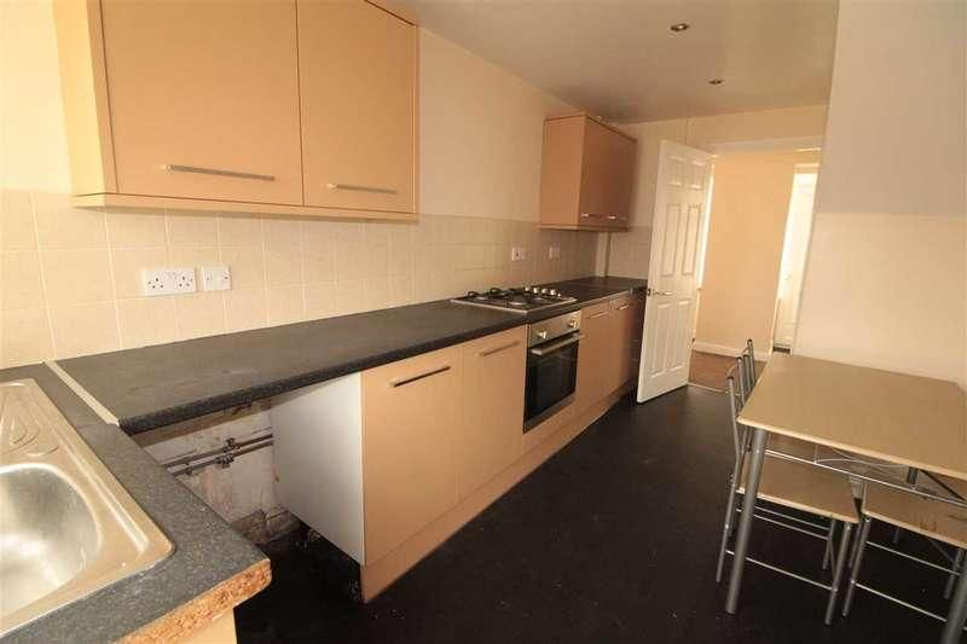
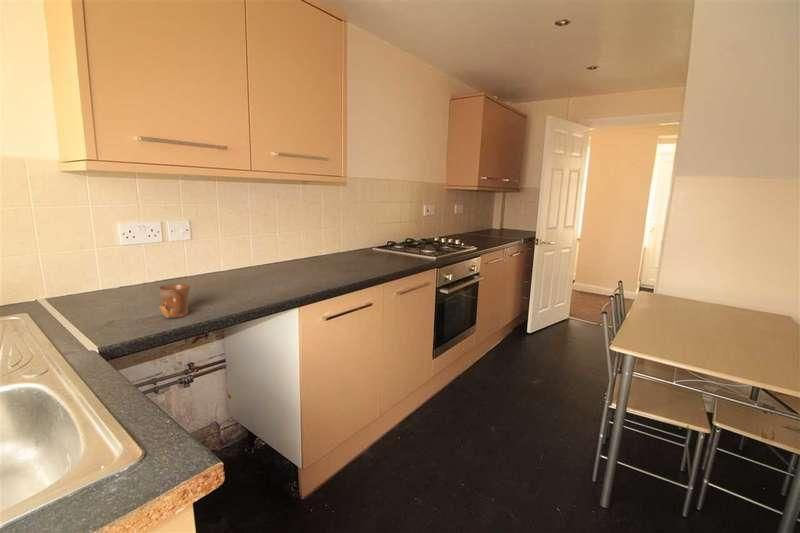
+ mug (175, 302)
